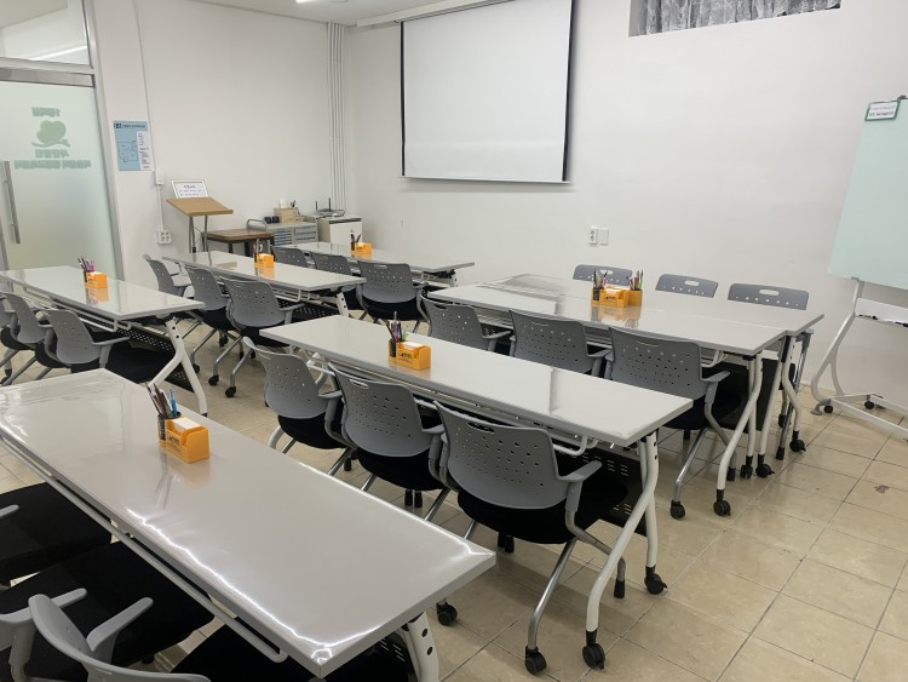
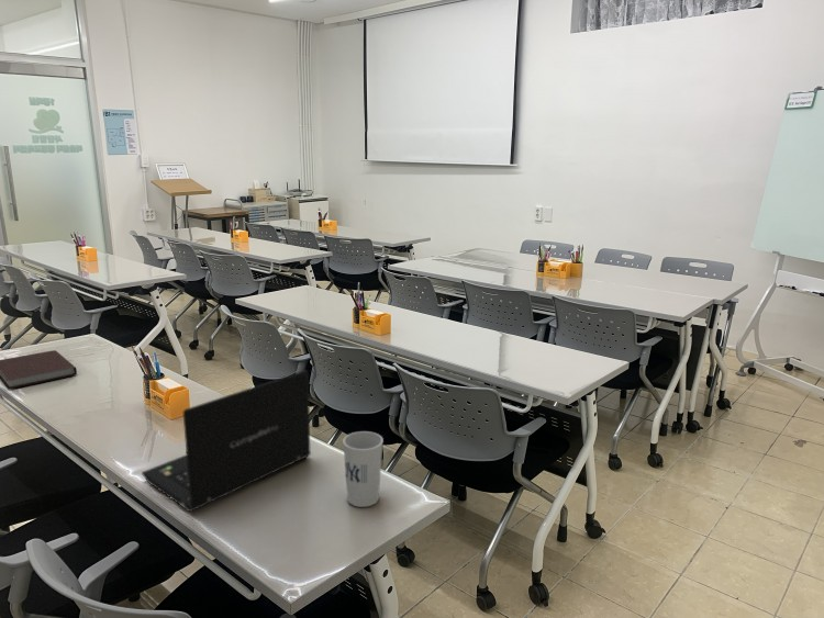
+ notebook (33, 368)
+ cup (363, 469)
+ laptop (226, 424)
